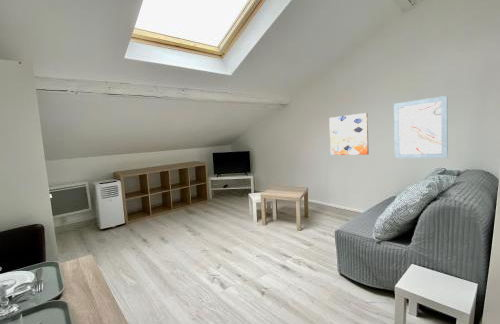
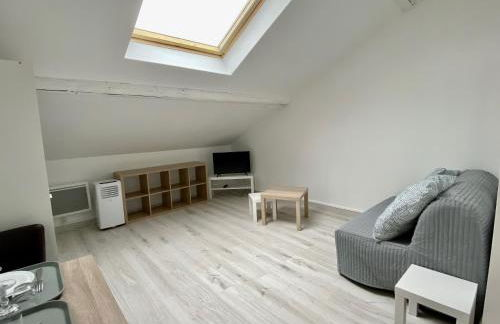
- wall art (348, 135)
- wall art (419, 129)
